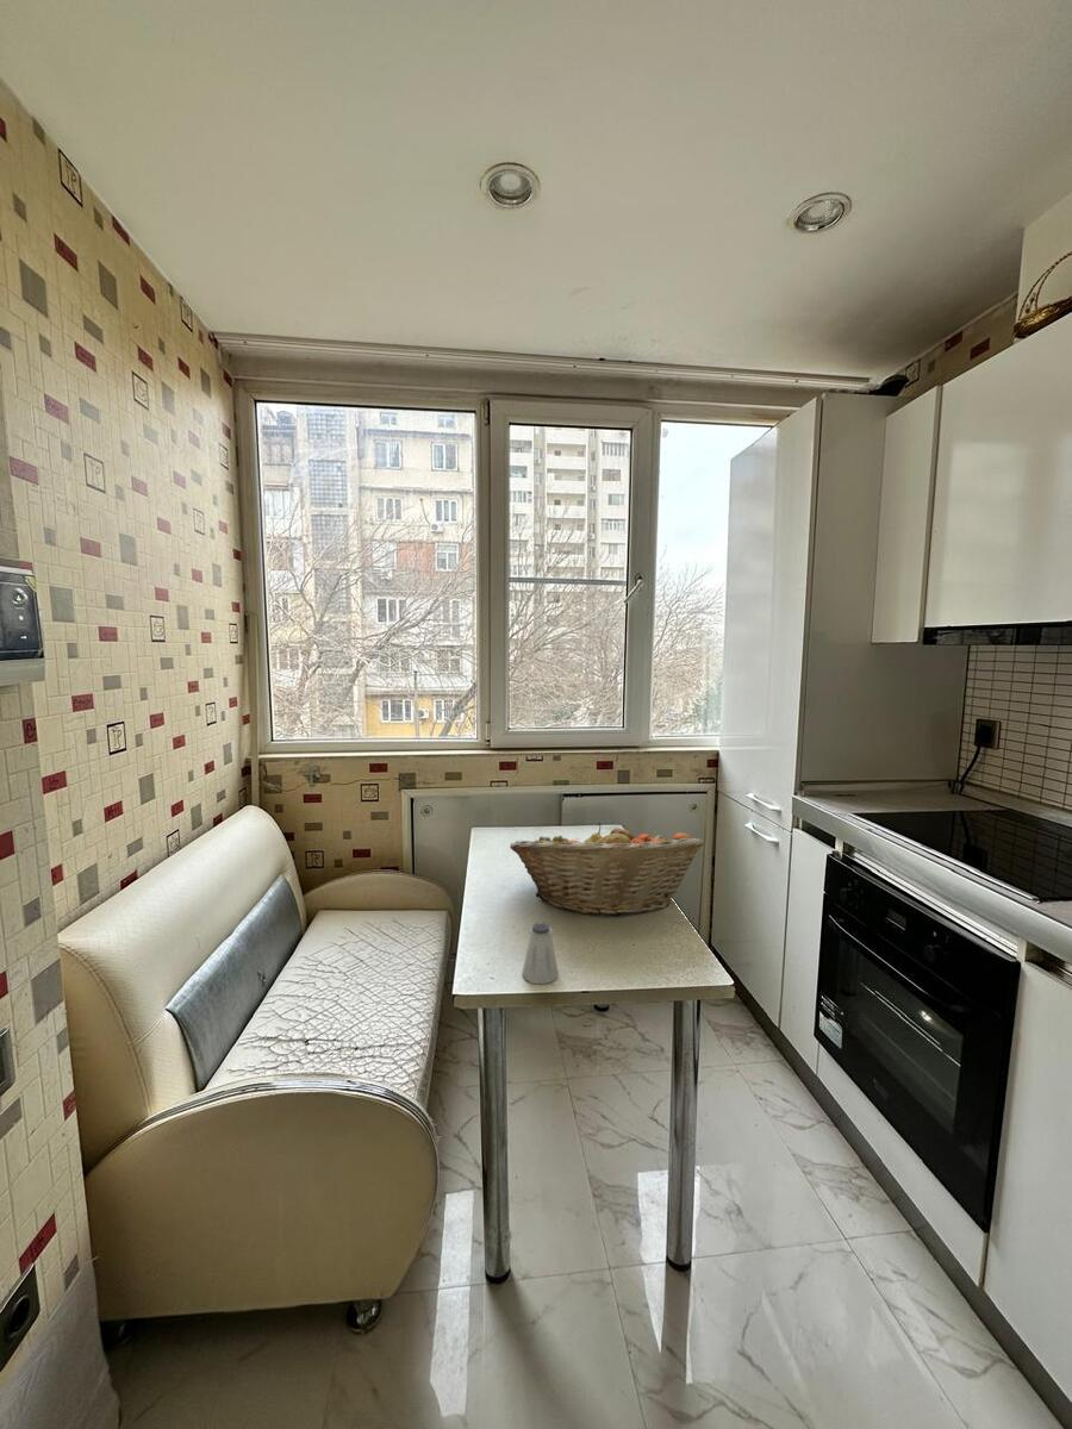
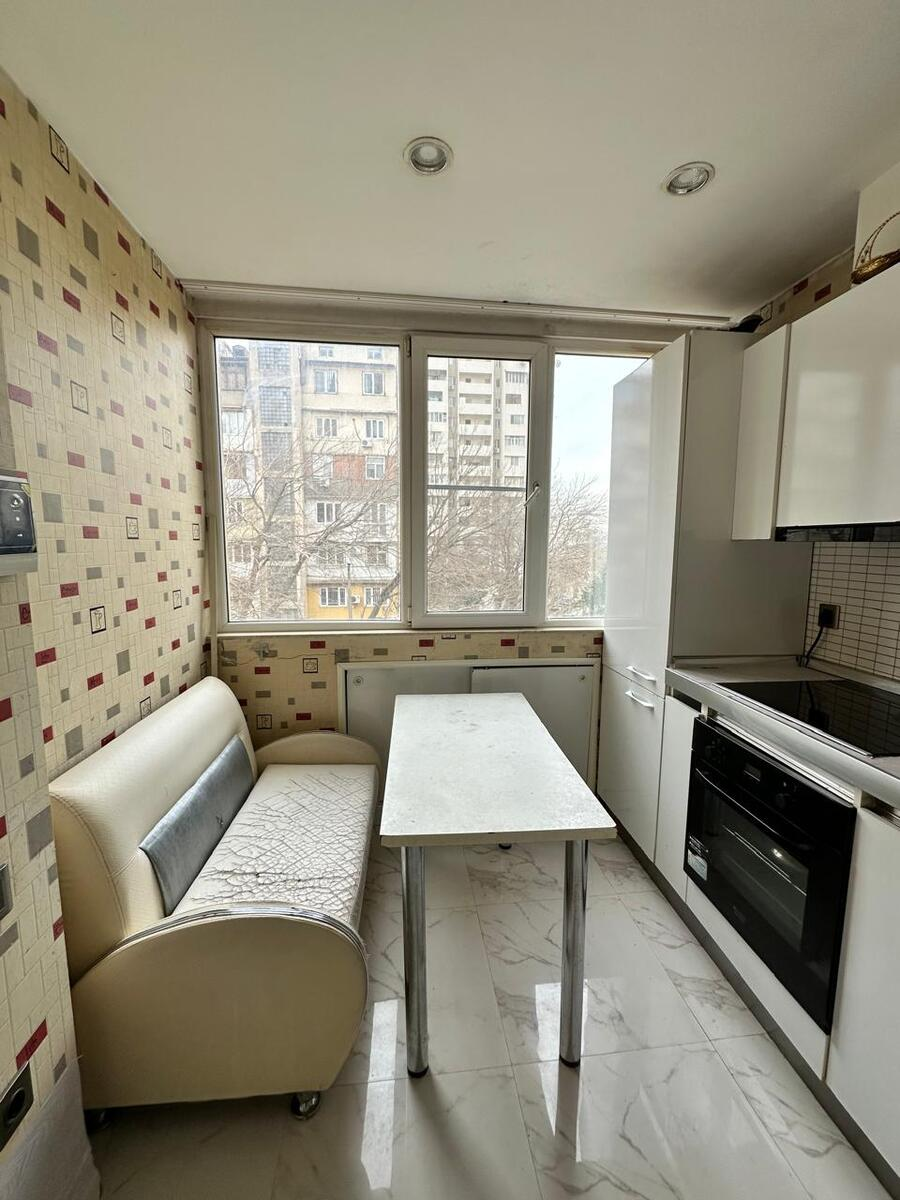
- fruit basket (605, 859)
- saltshaker (540, 949)
